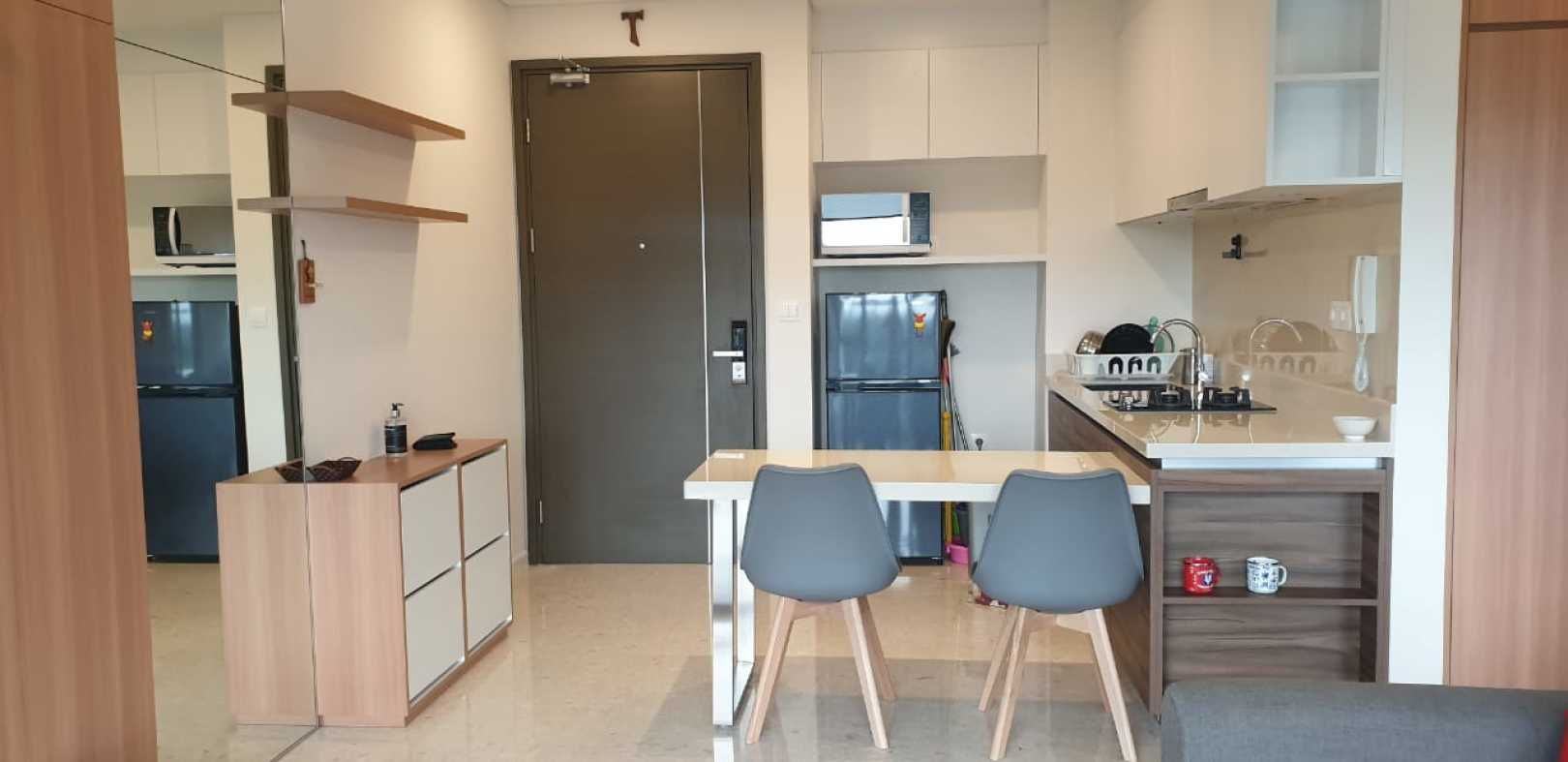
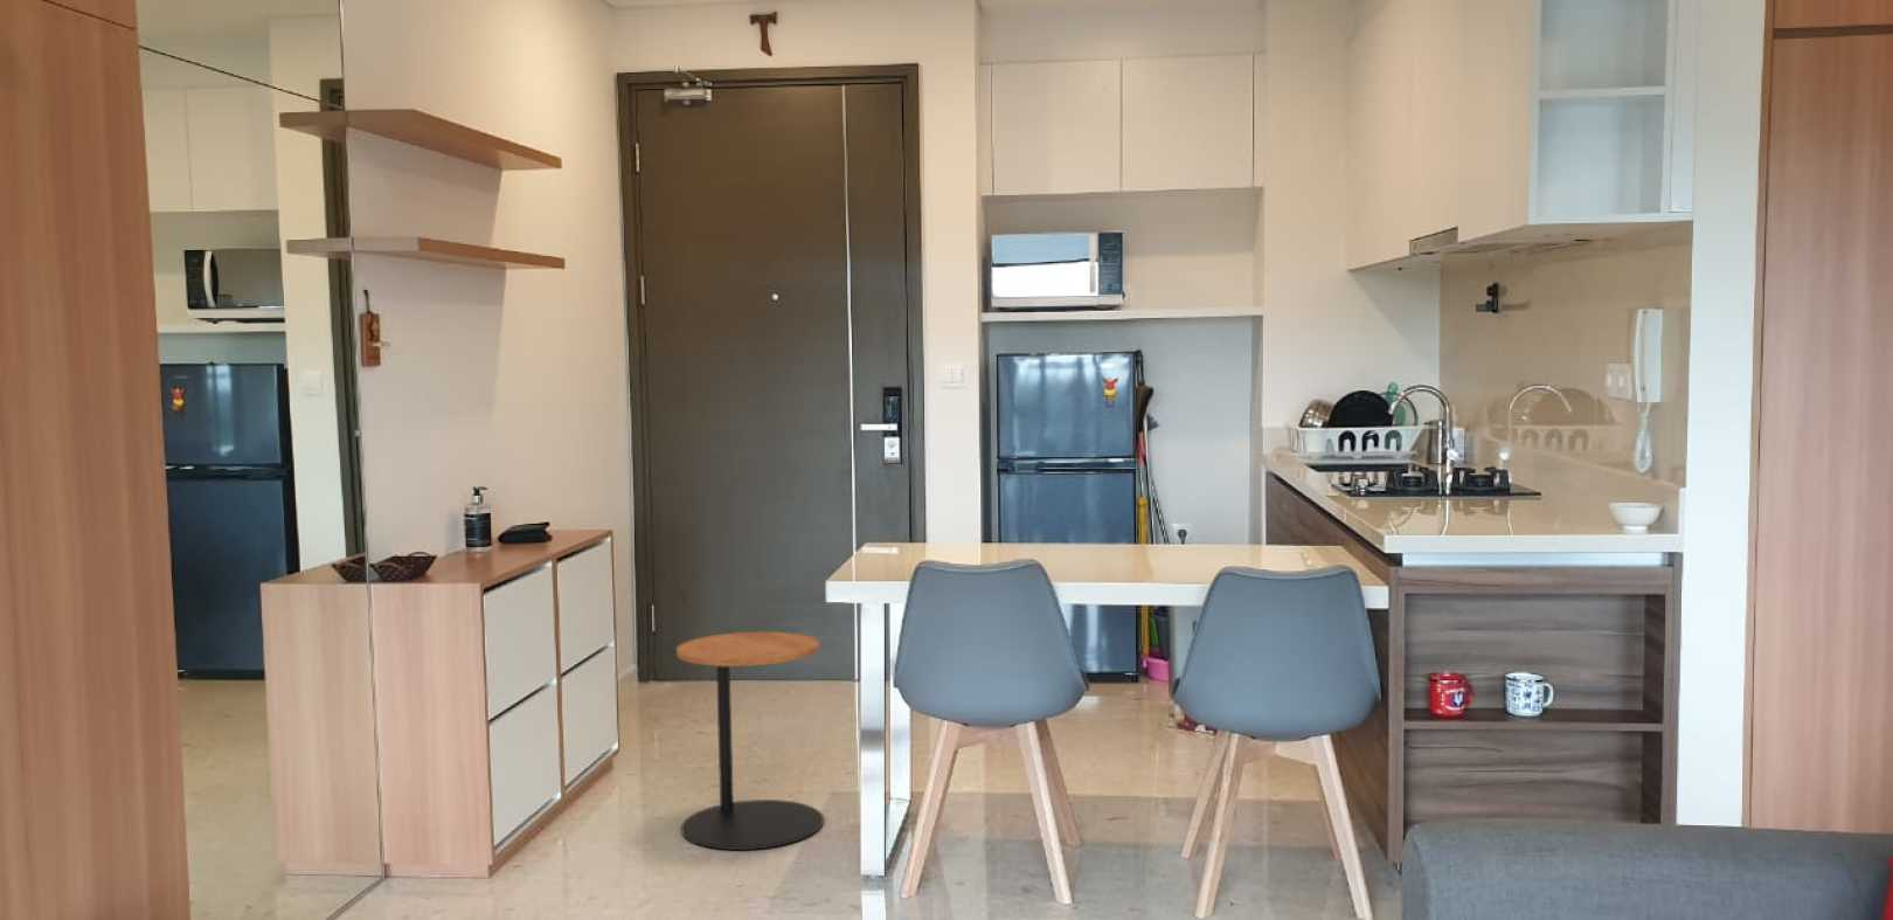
+ side table (730, 735)
